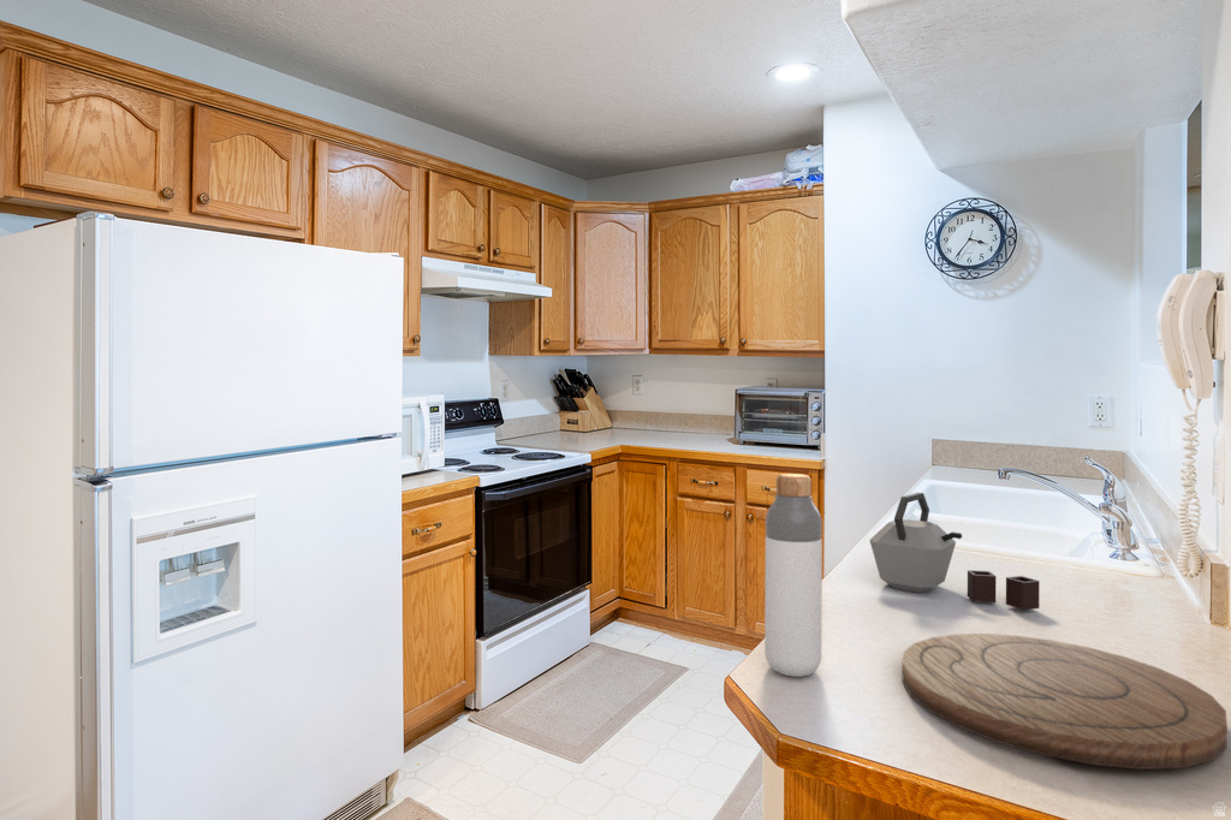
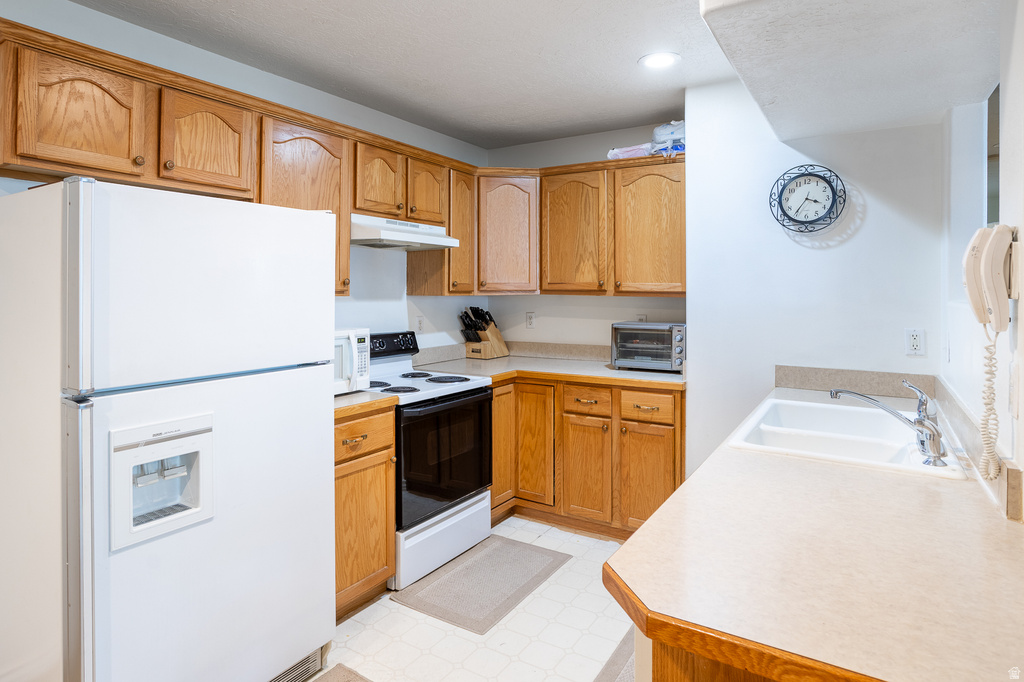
- bottle (792, 572)
- kettle (952, 546)
- cutting board (1047, 688)
